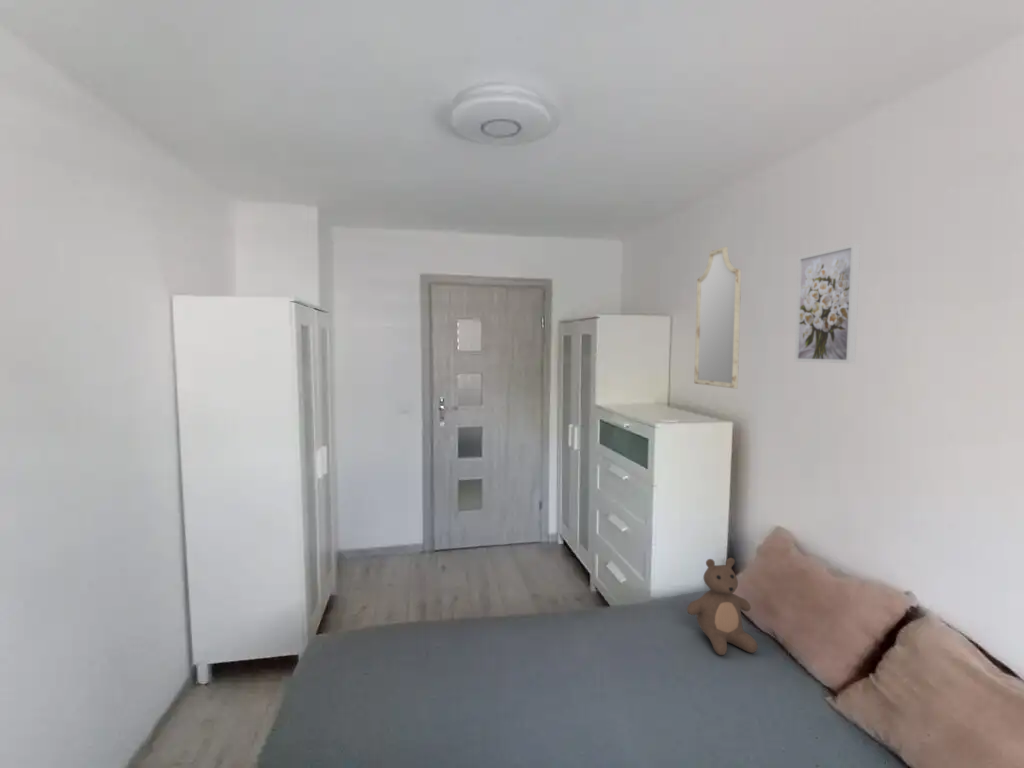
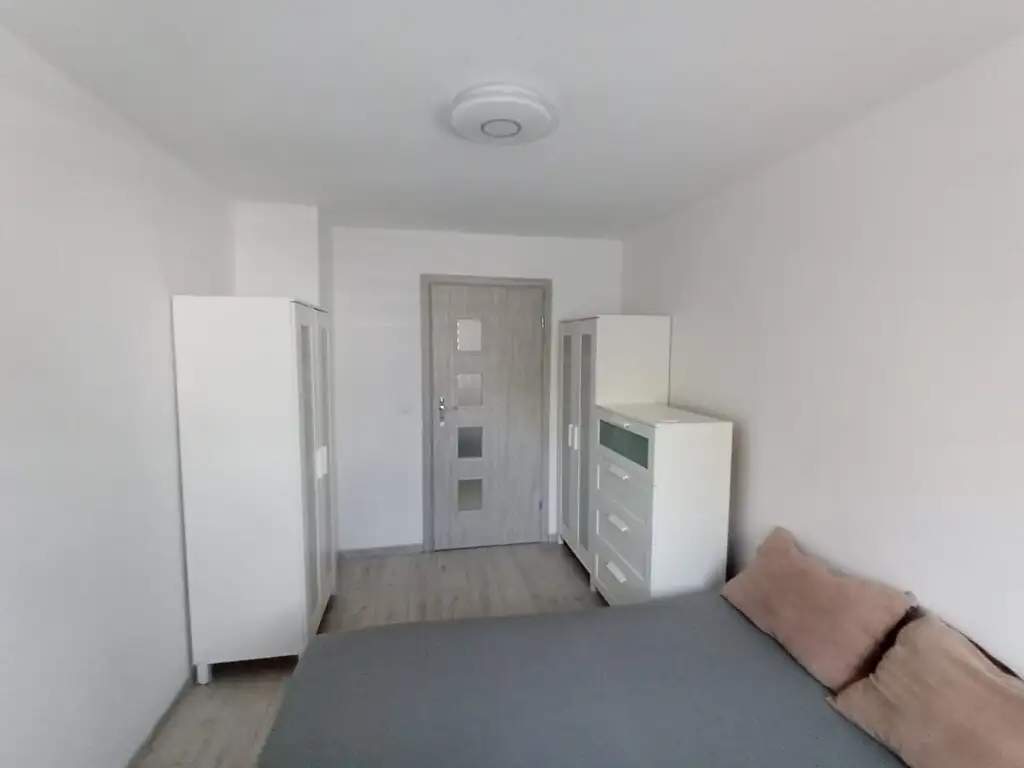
- home mirror (716, 318)
- wall art (825, 306)
- teddy bear (725, 603)
